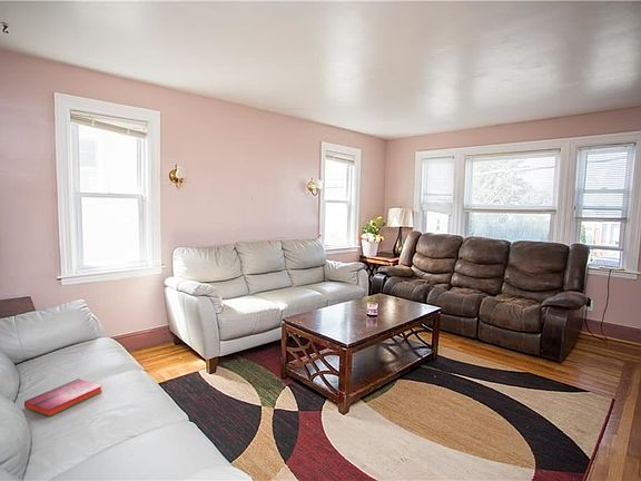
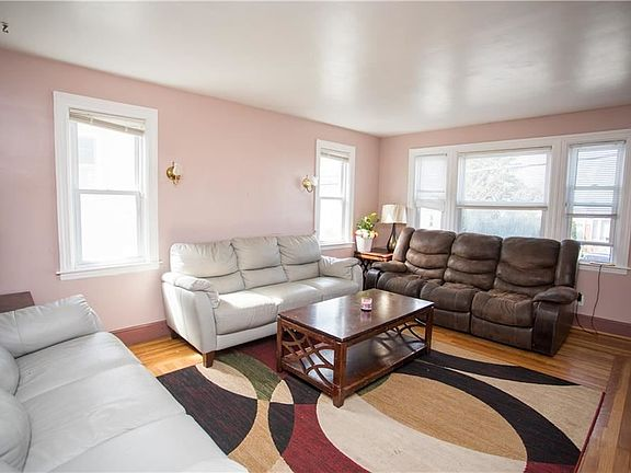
- hardback book (65, 395)
